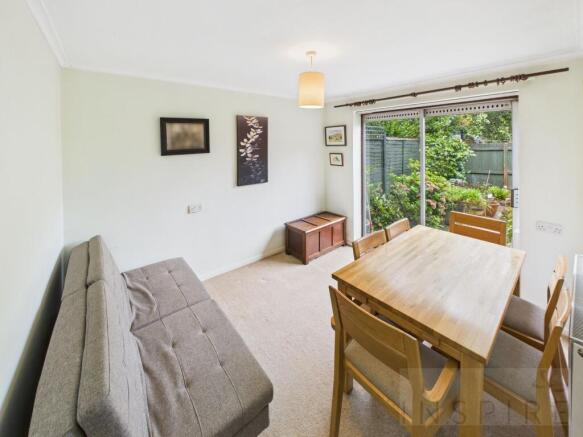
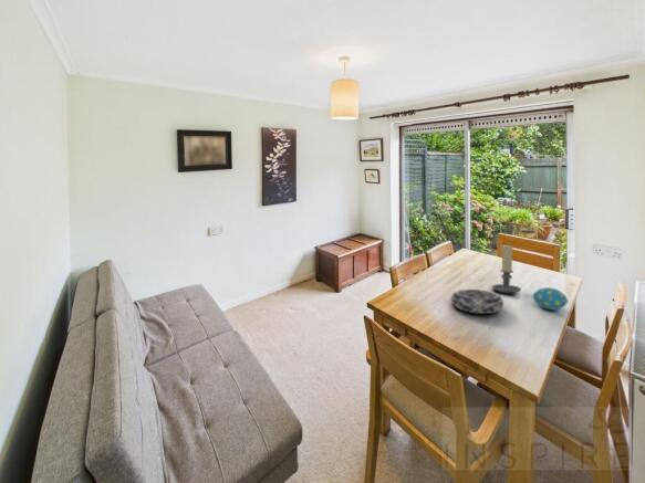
+ candle holder (507, 267)
+ decorative egg (549, 298)
+ decorative bowl (476, 301)
